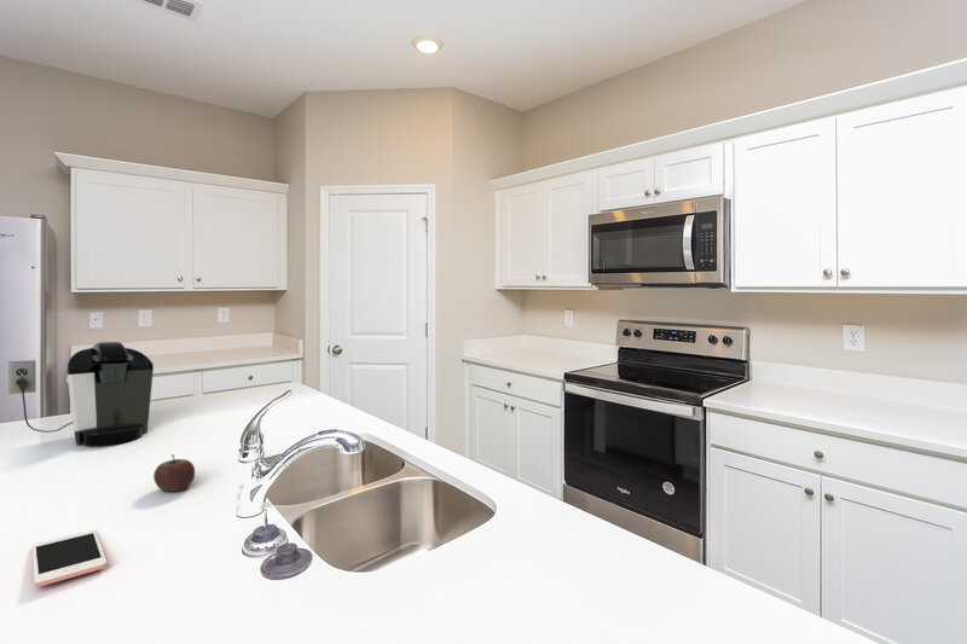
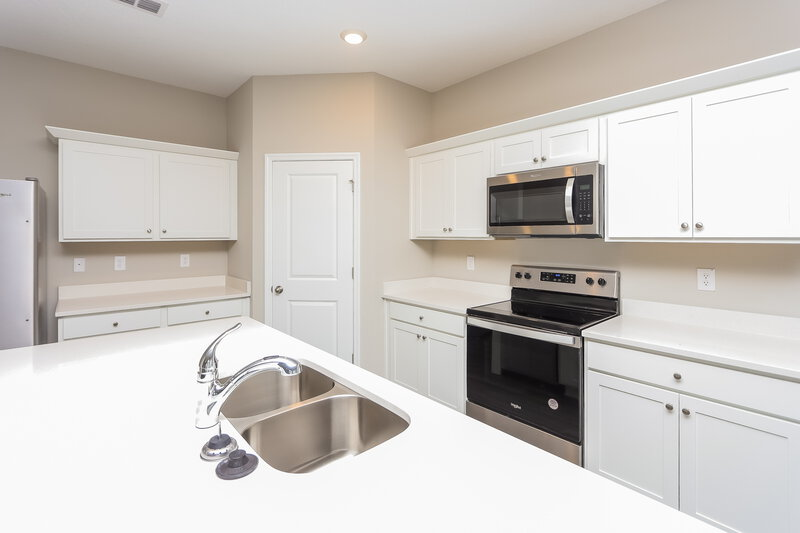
- cell phone (68, 555)
- apple (174, 472)
- coffee maker (86, 390)
